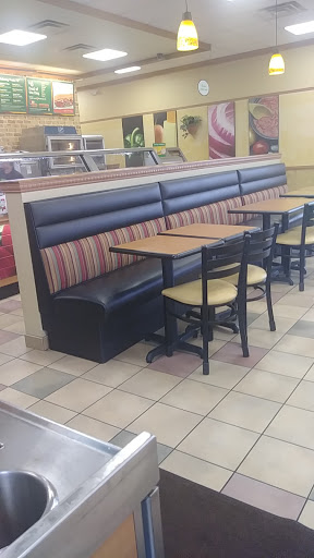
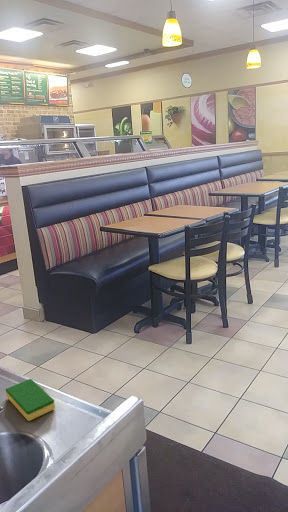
+ dish sponge (29, 398)
